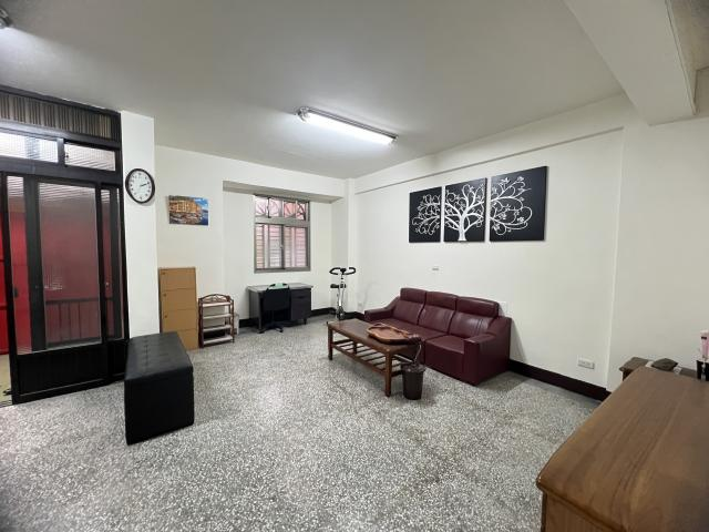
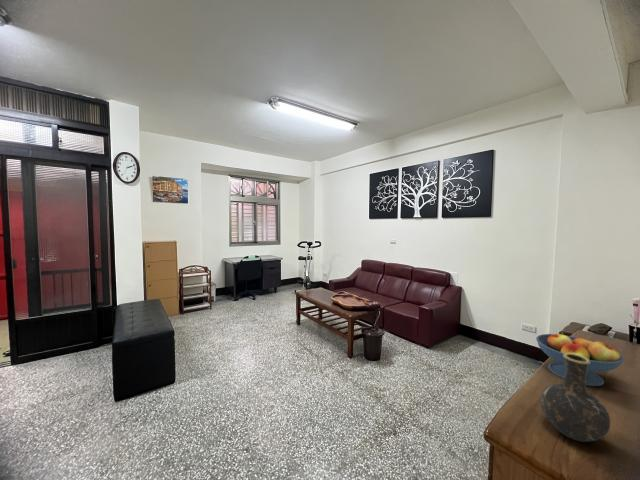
+ vase (574, 395)
+ fruit bowl (576, 354)
